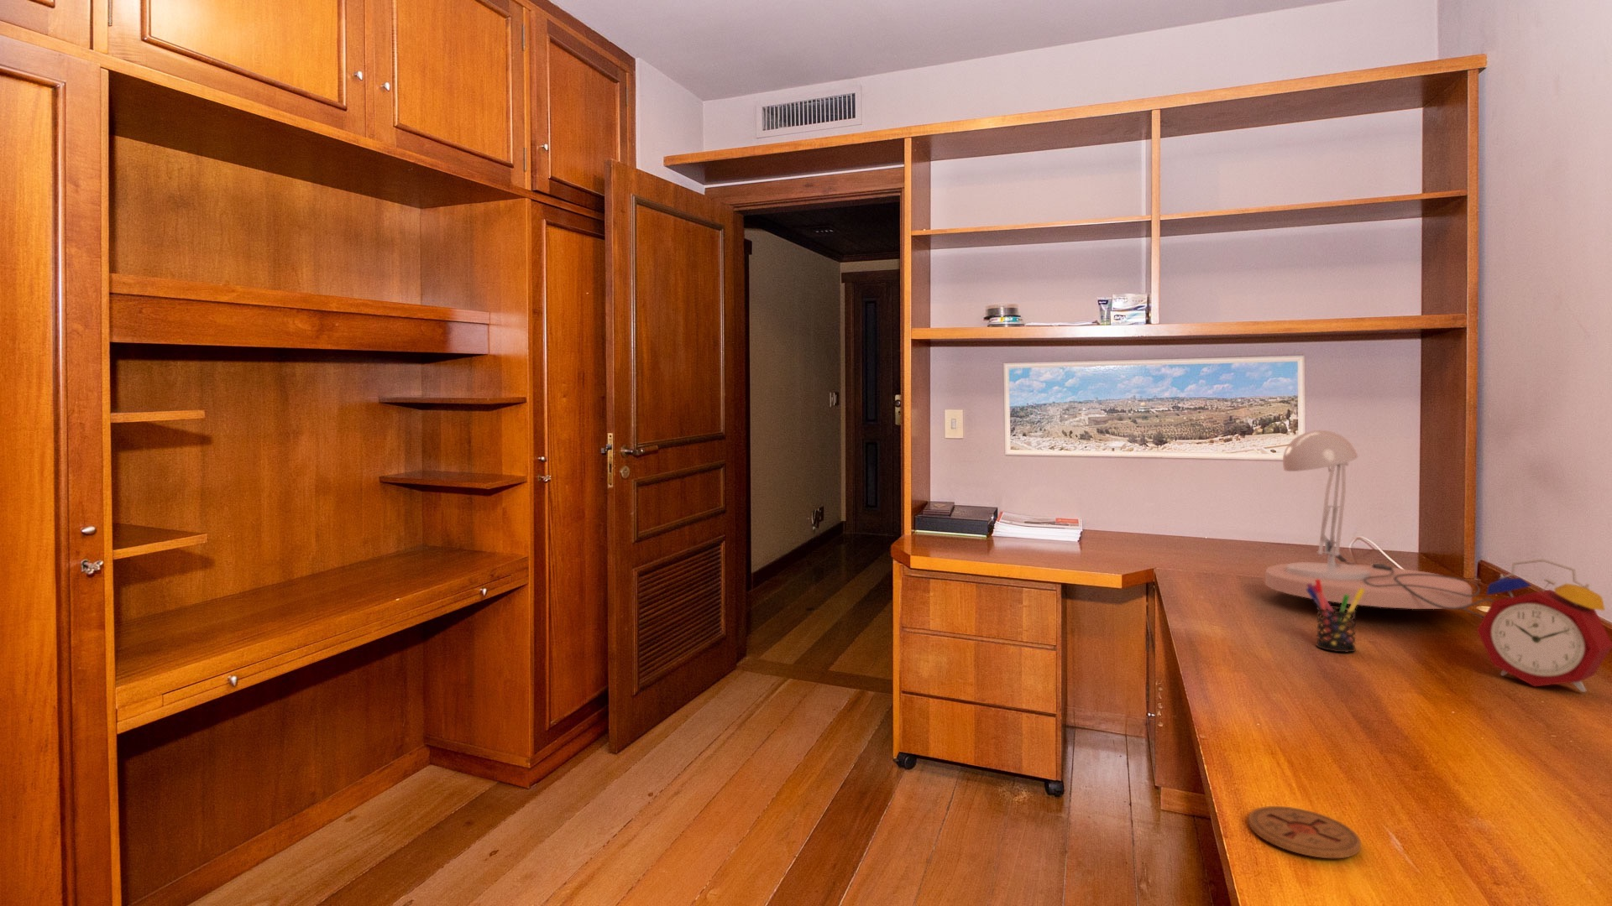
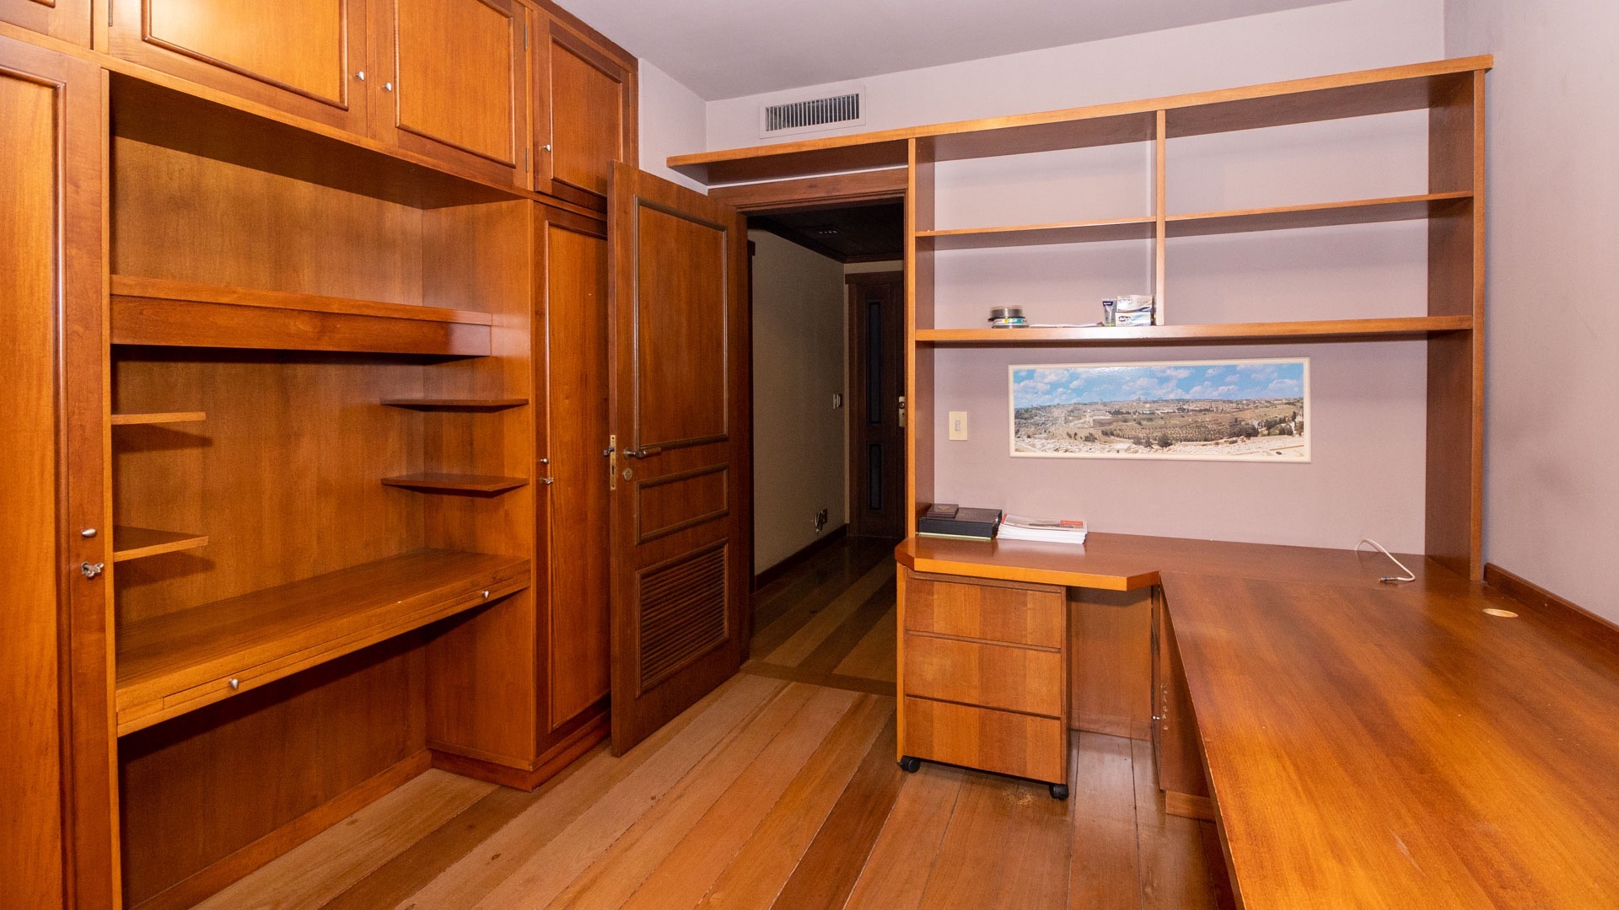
- pen holder (1335, 614)
- desk lamp (1343, 516)
- coaster (1302, 831)
- alarm clock (1544, 619)
